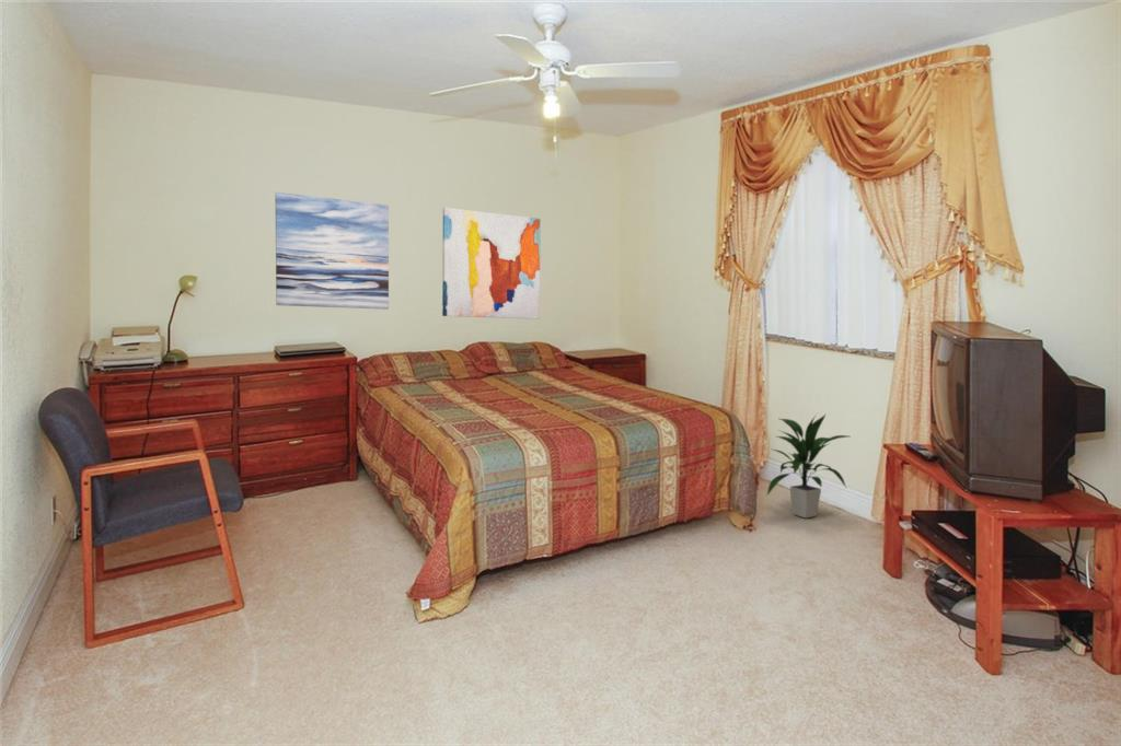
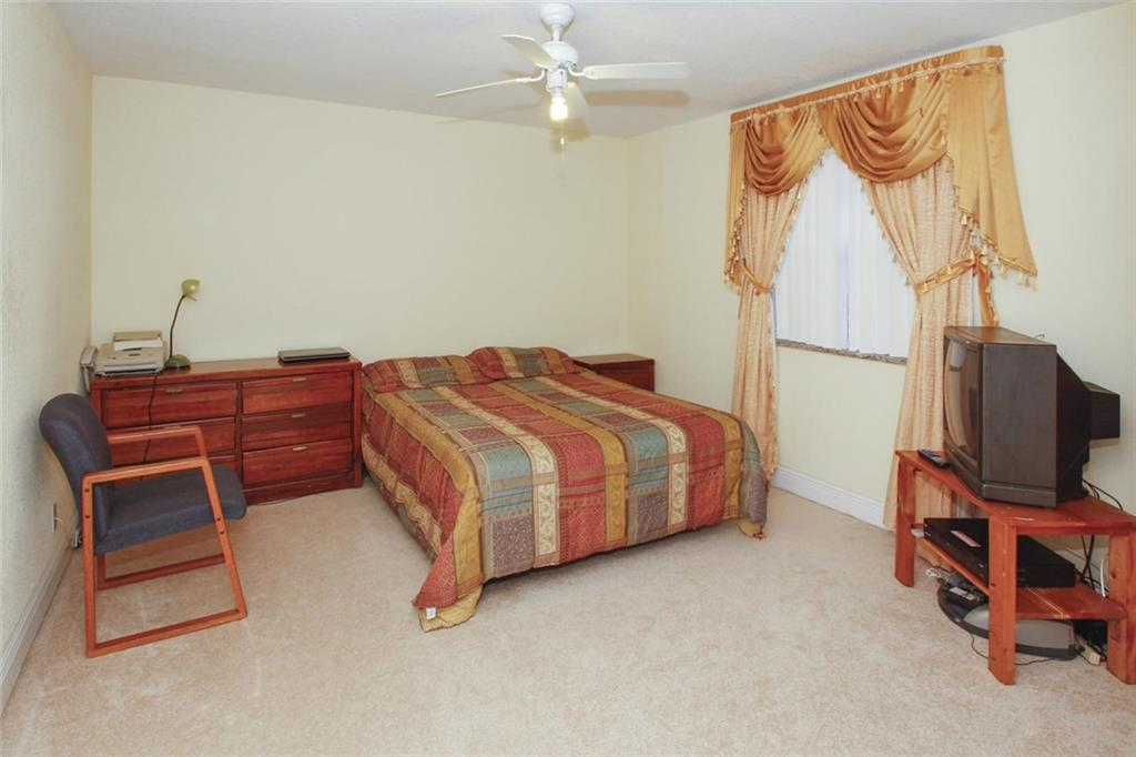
- wall art (493, 265)
- wall art (334, 253)
- indoor plant (801, 463)
